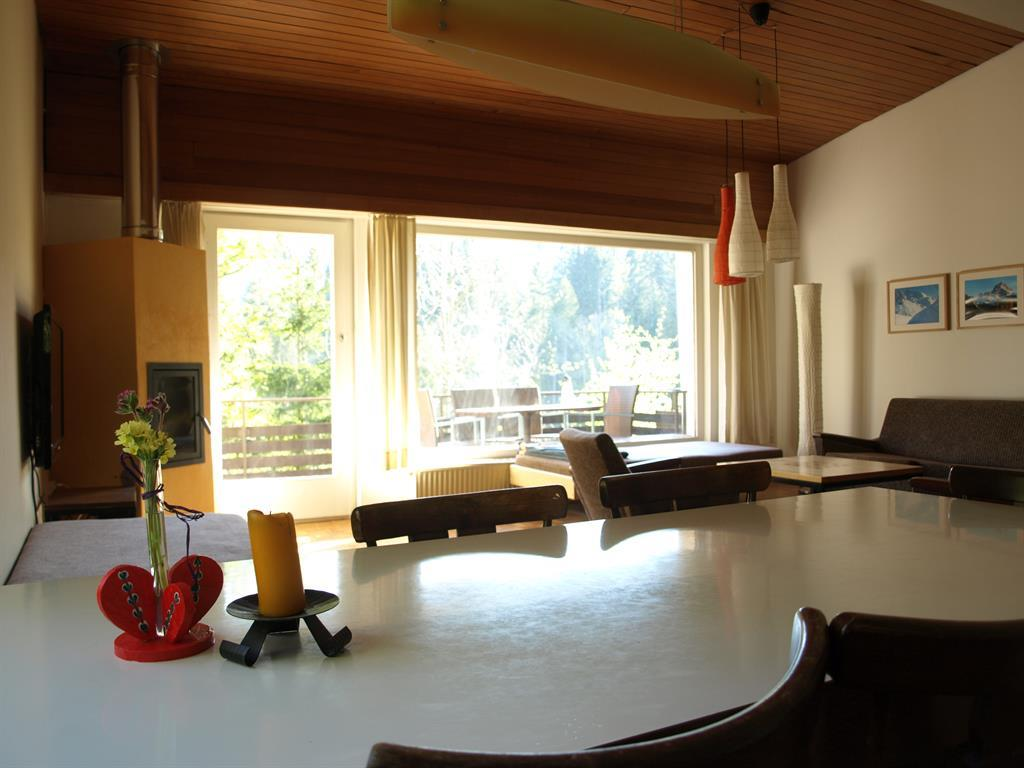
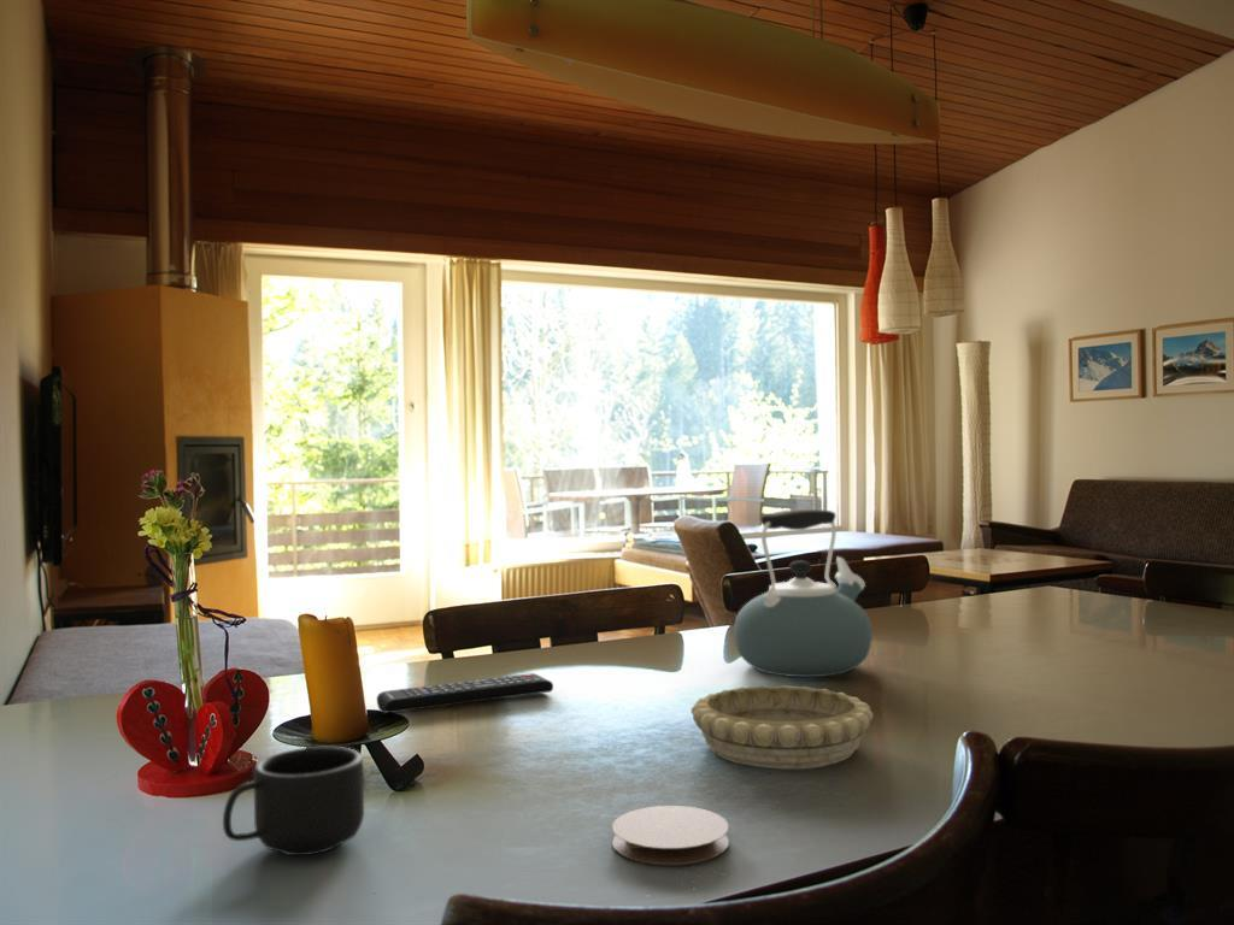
+ mug (293, 806)
+ remote control (466, 693)
+ coaster (670, 833)
+ kettle (810, 587)
+ decorative bowl (781, 724)
